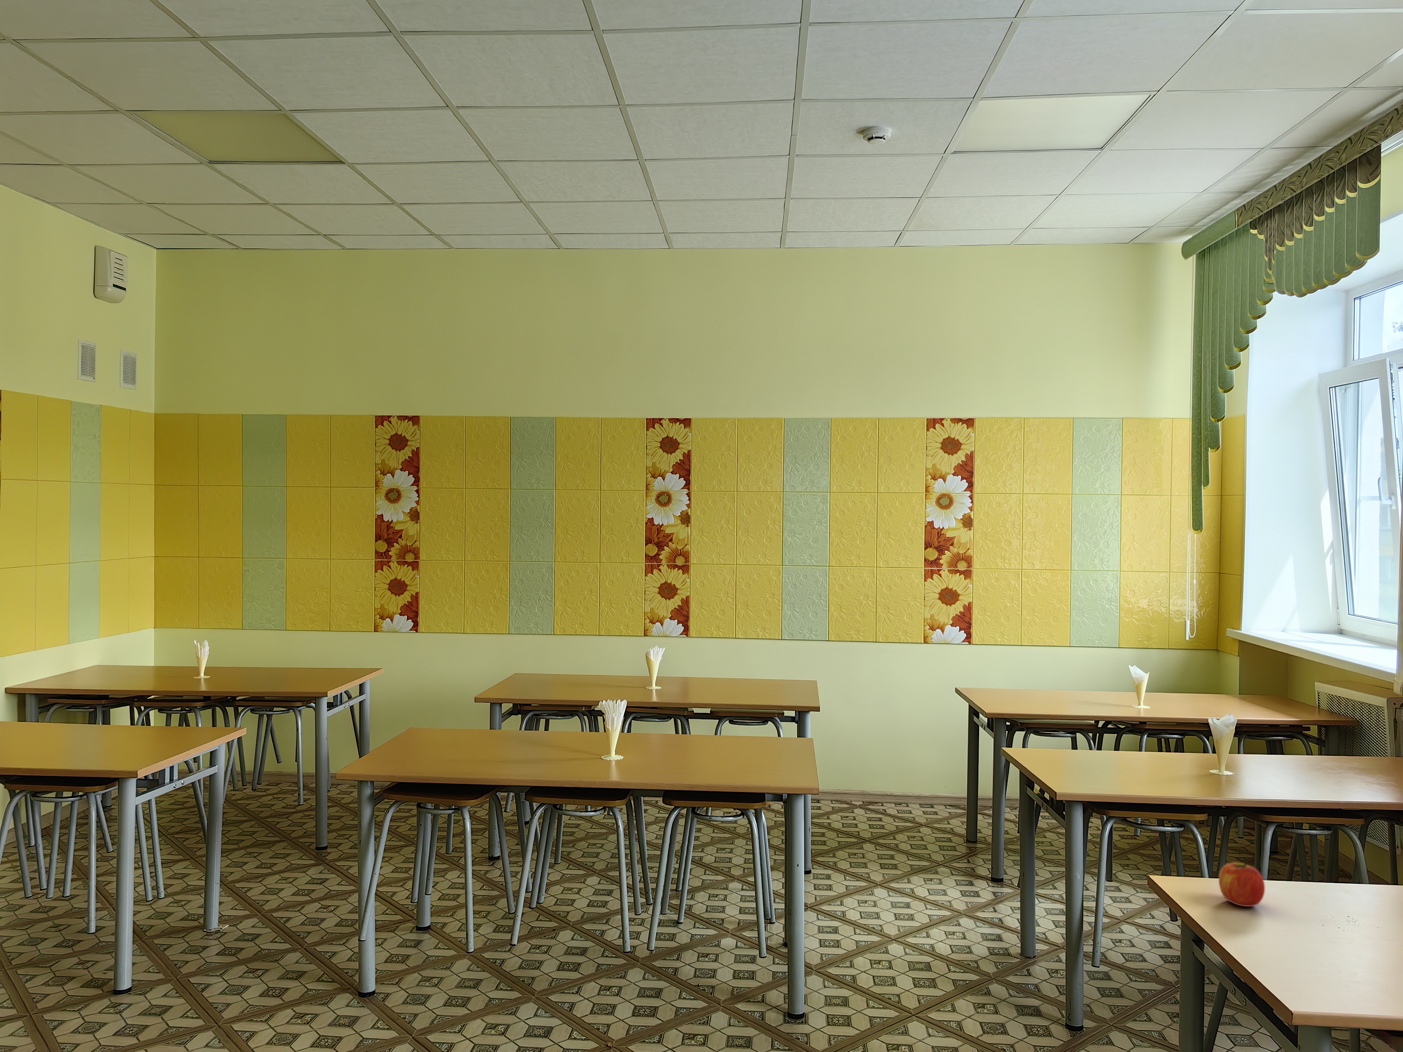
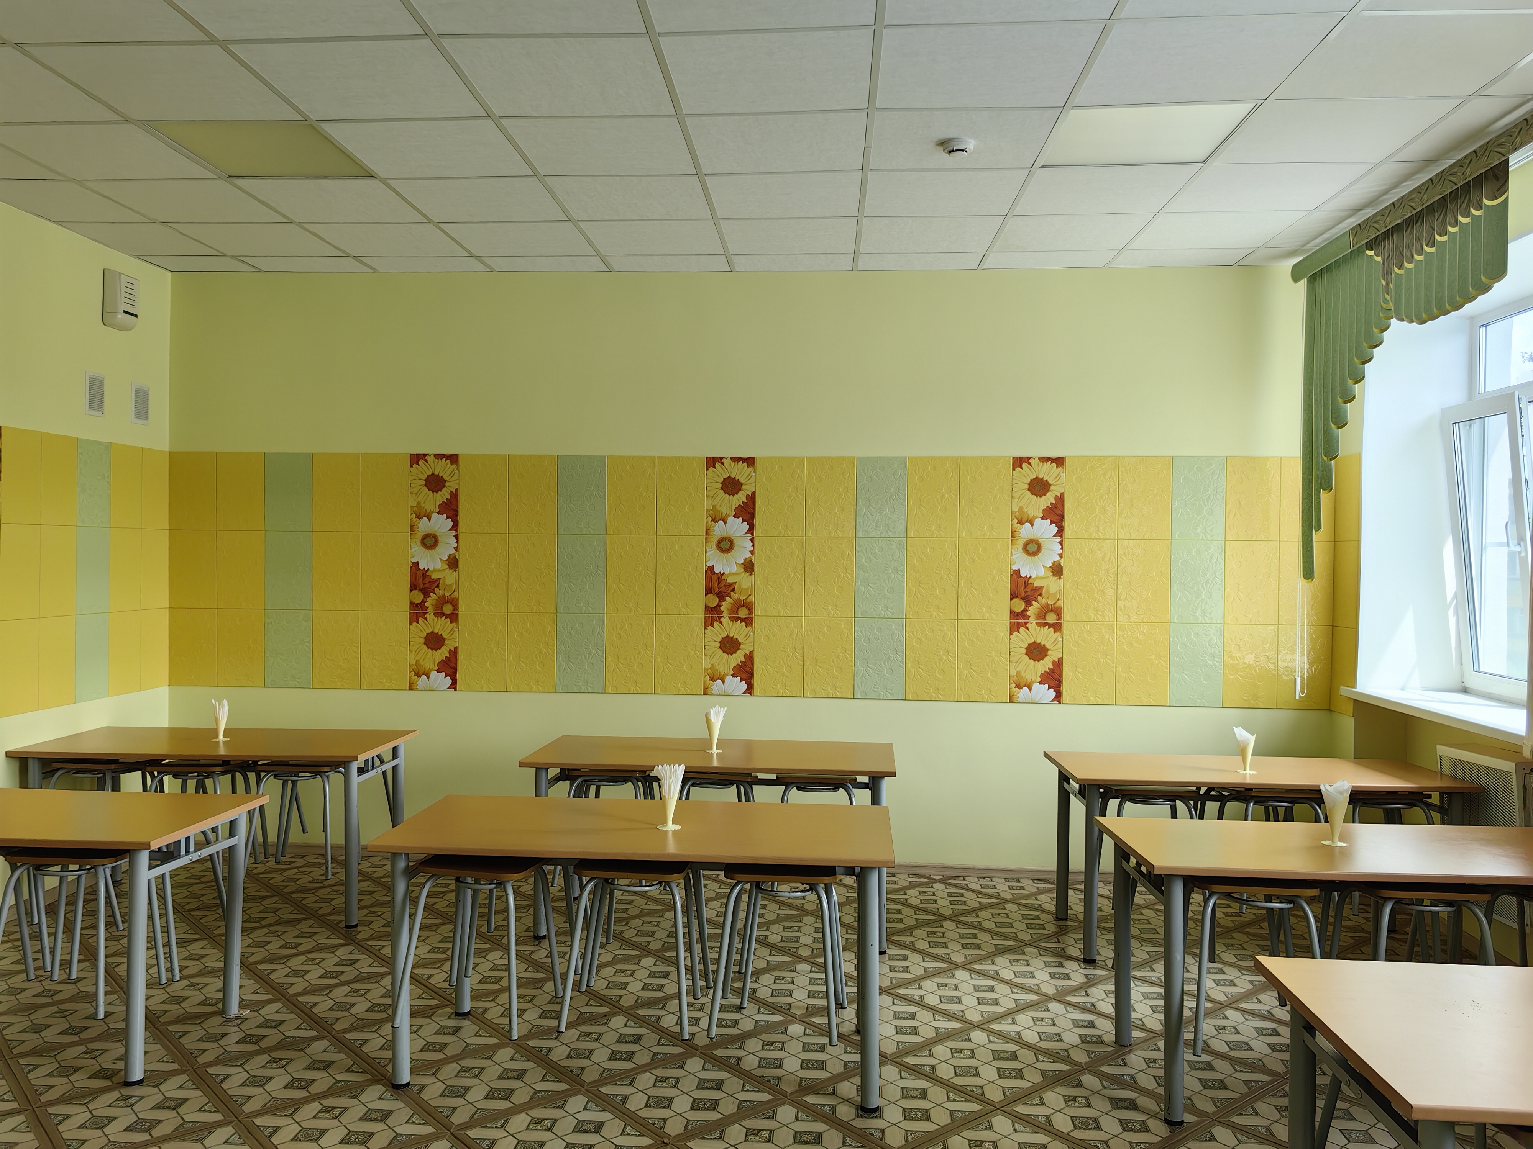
- apple (1241, 882)
